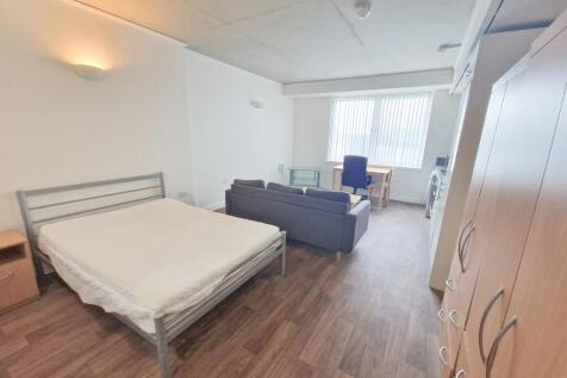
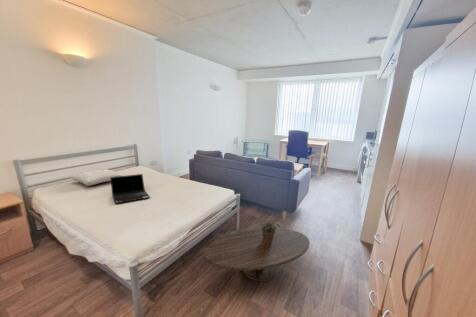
+ laptop computer (130, 187)
+ potted plant (269, 231)
+ coffee table (259, 256)
+ pillow (97, 176)
